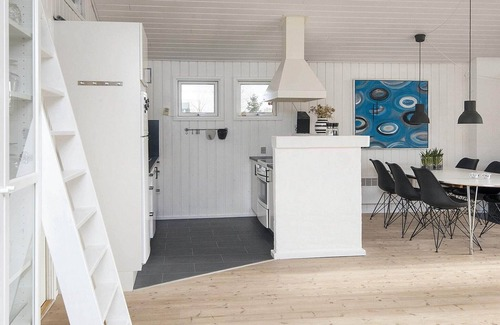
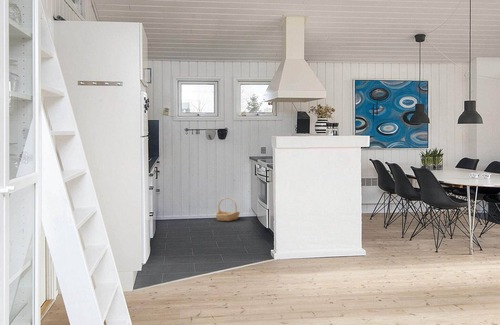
+ basket (227, 212)
